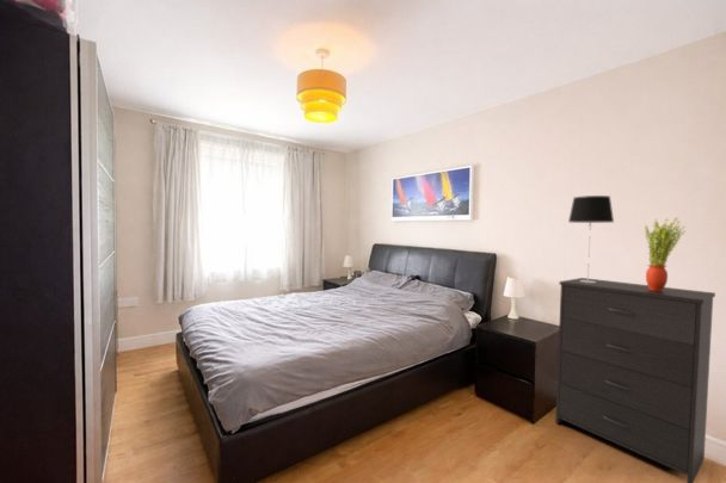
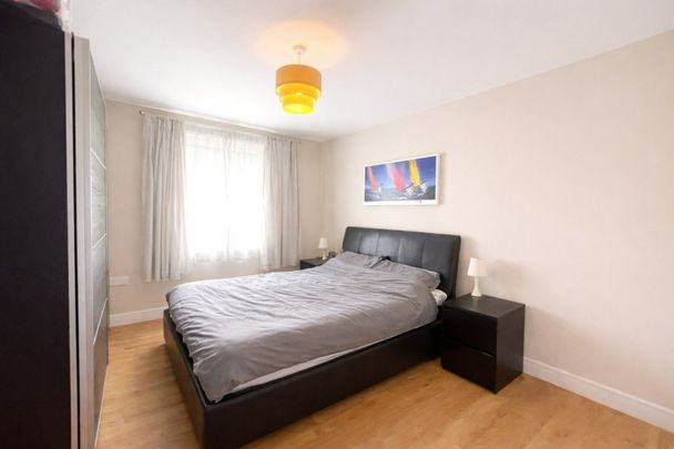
- table lamp (589, 239)
- dresser (627, 364)
- potted plant (663, 253)
